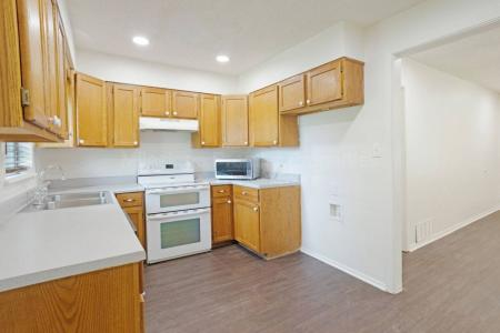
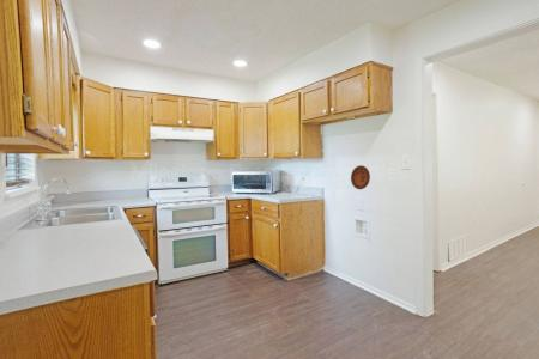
+ decorative plate (359, 177)
